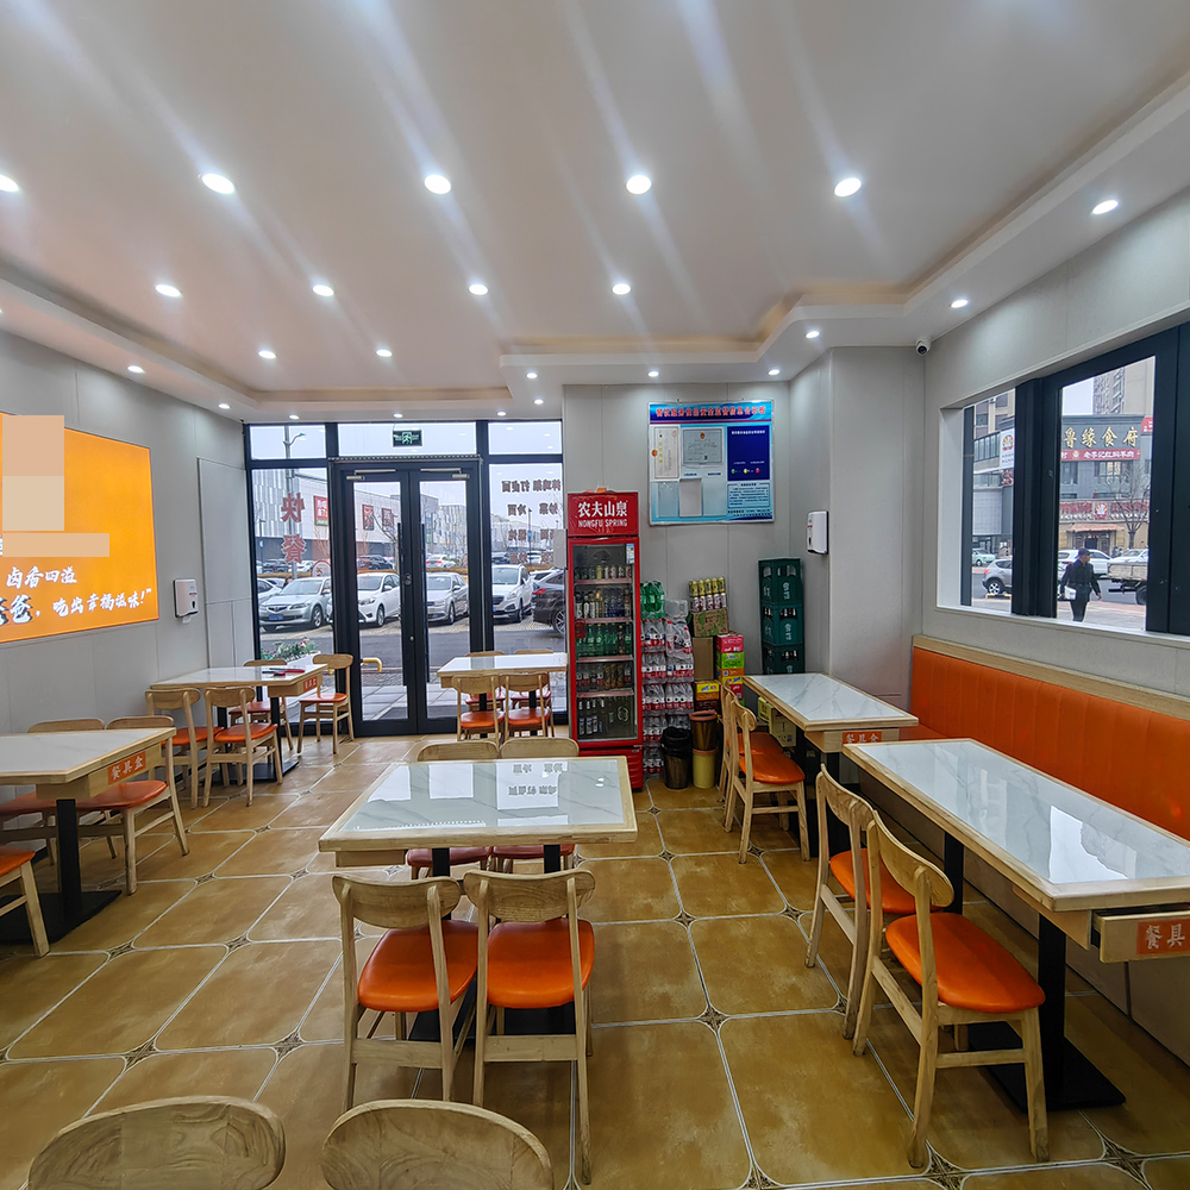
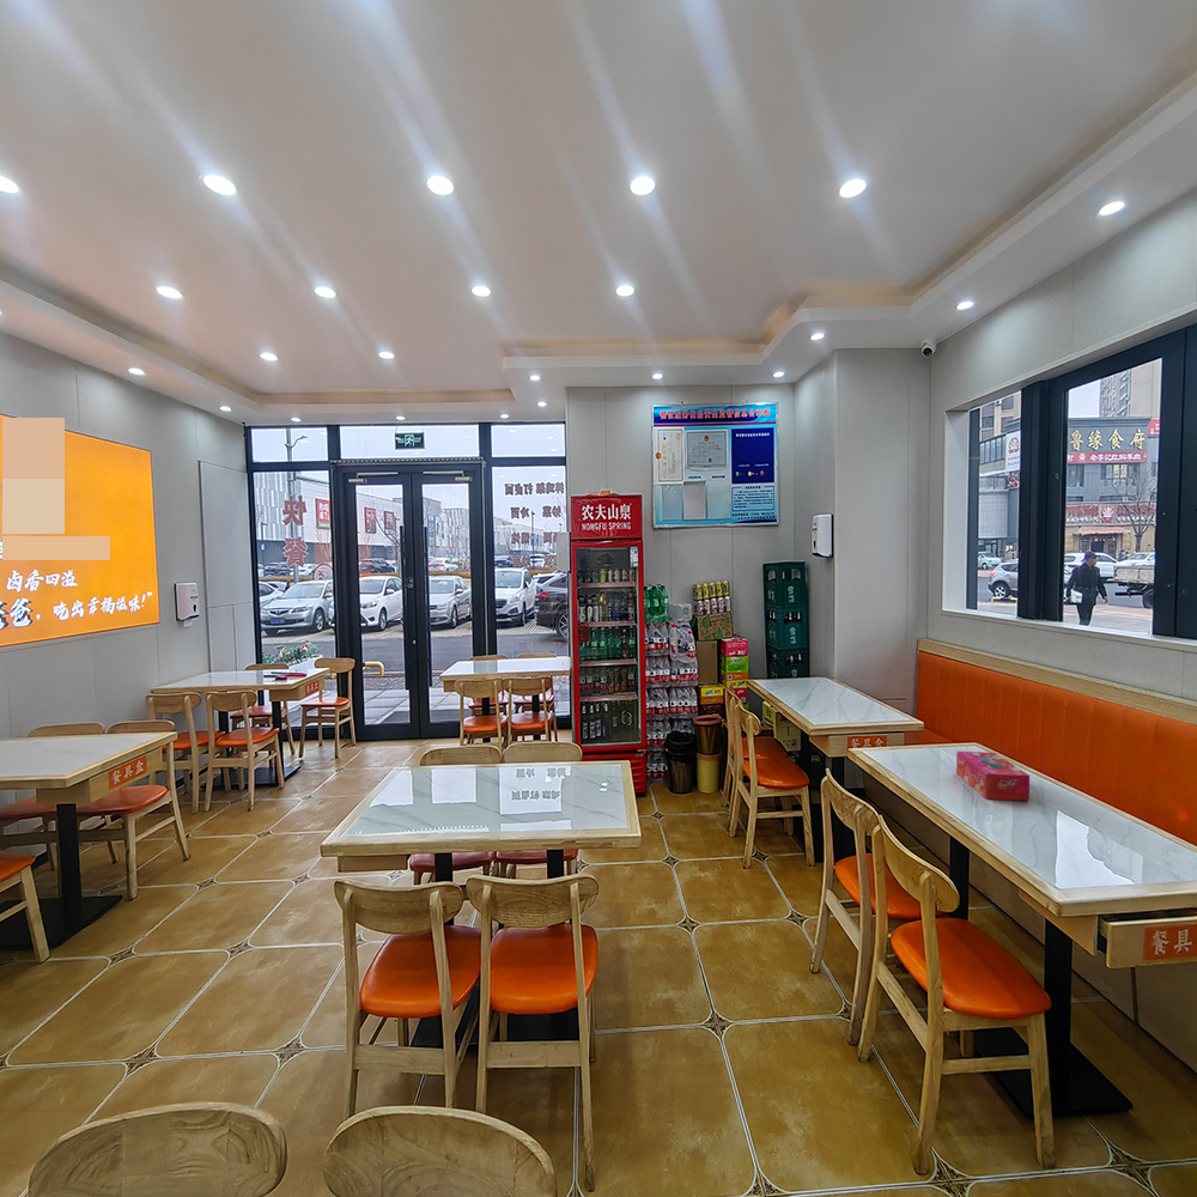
+ tissue box (990, 774)
